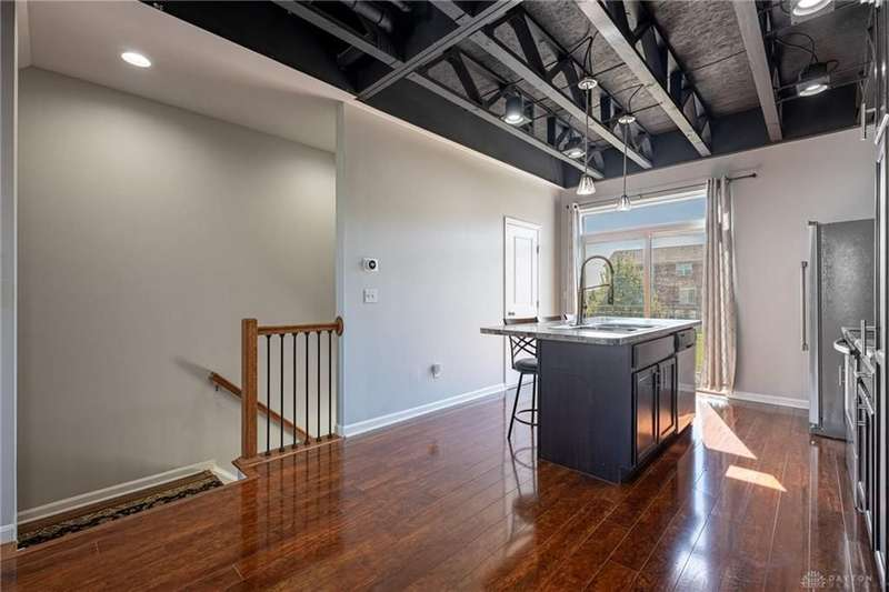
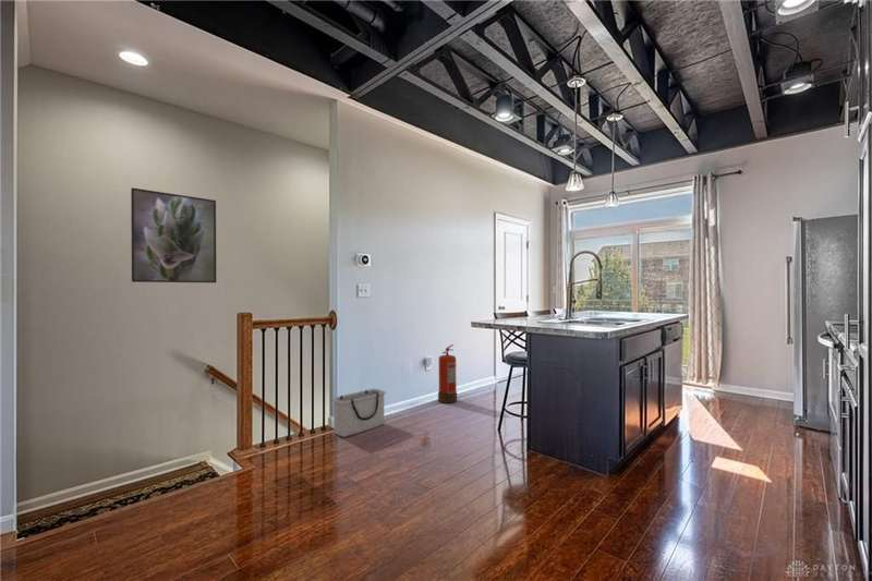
+ fire extinguisher (447, 373)
+ storage bin (360, 411)
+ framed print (175, 238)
